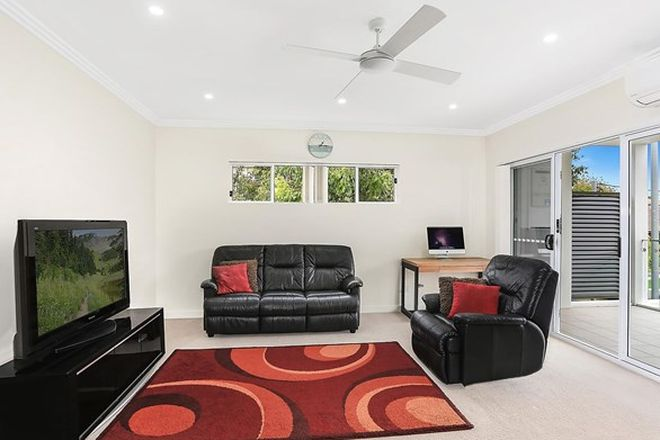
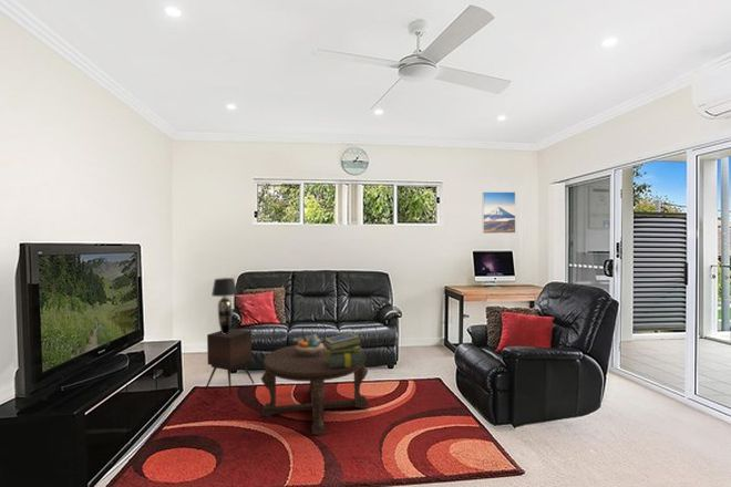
+ decorative bowl (310, 343)
+ table lamp (224, 305)
+ coffee table (316, 383)
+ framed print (498, 213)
+ side table (229, 360)
+ stack of books (343, 350)
